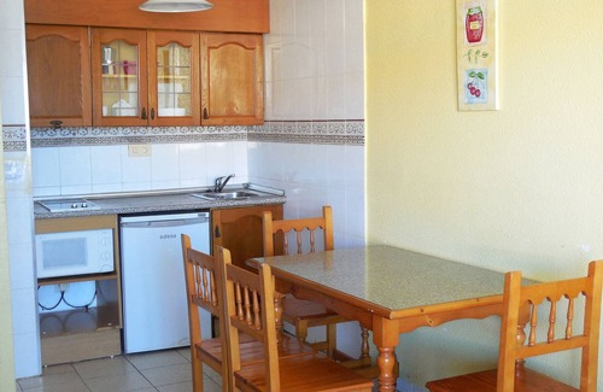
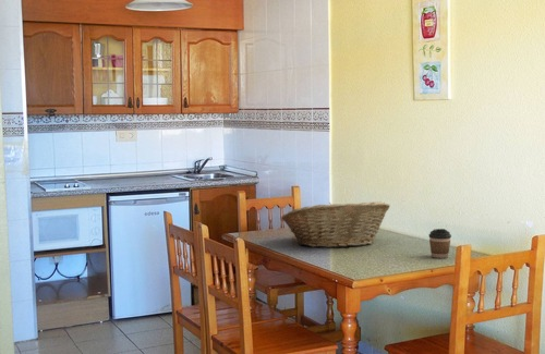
+ fruit basket (336, 220)
+ coffee cup (439, 242)
